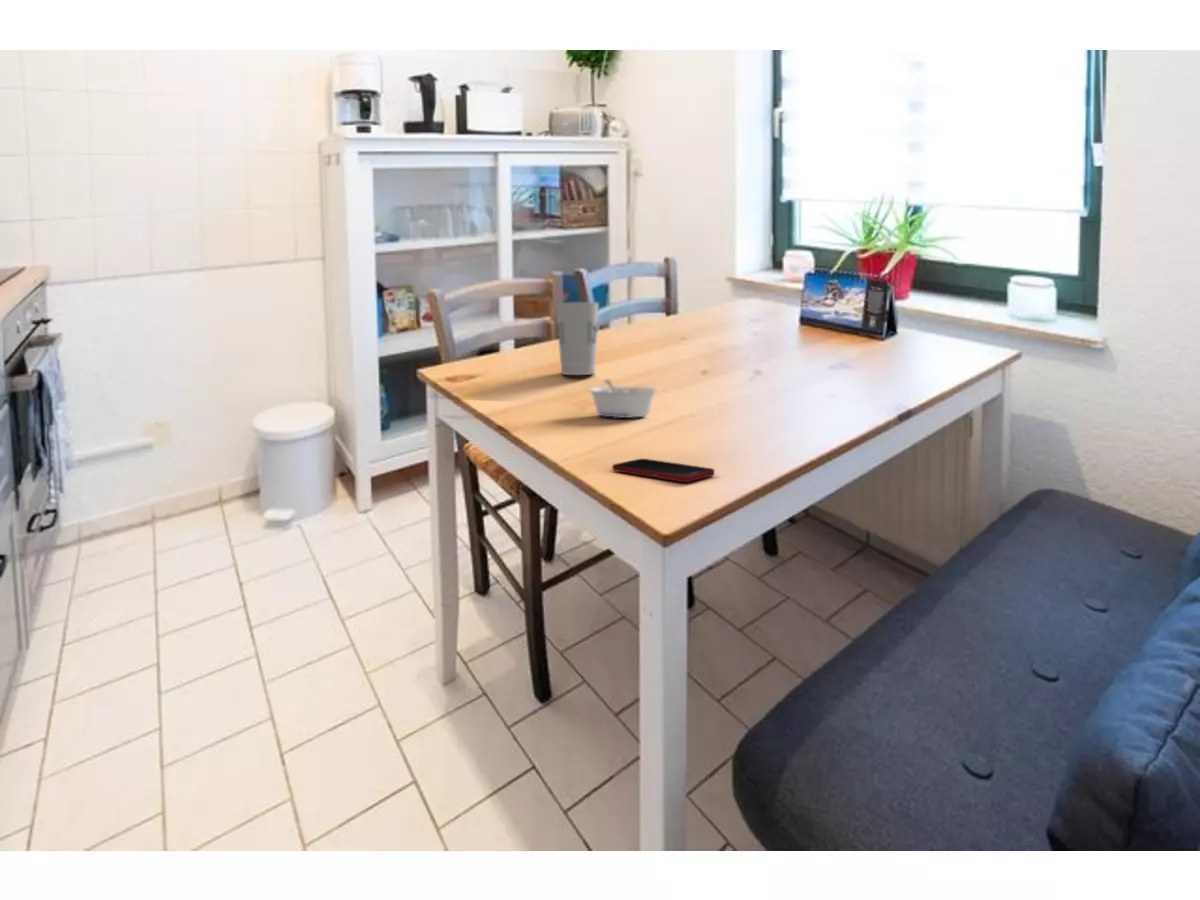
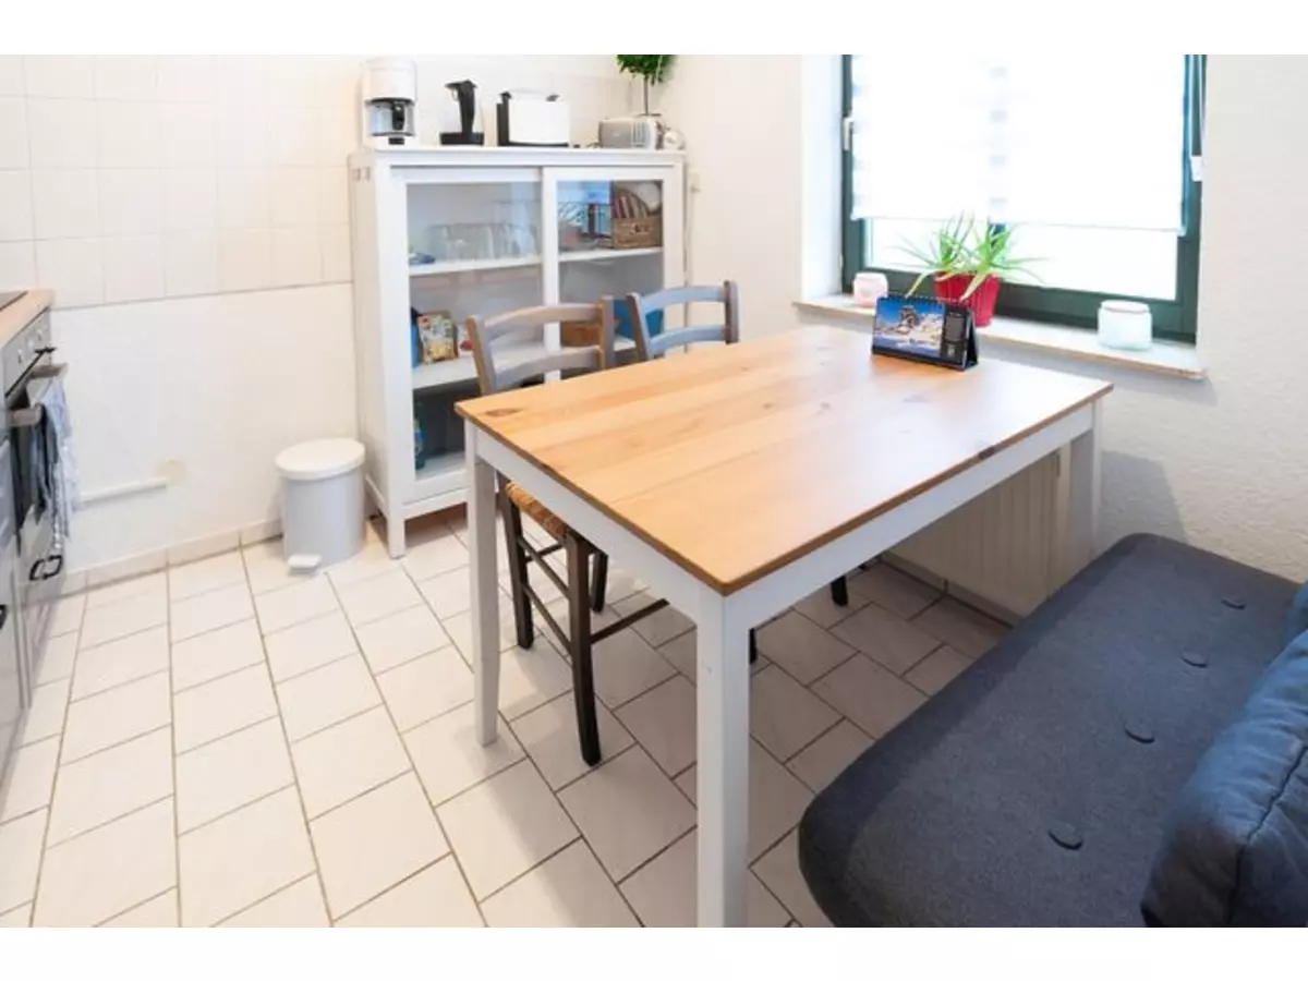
- cup (577, 338)
- legume (620, 399)
- cell phone (662, 470)
